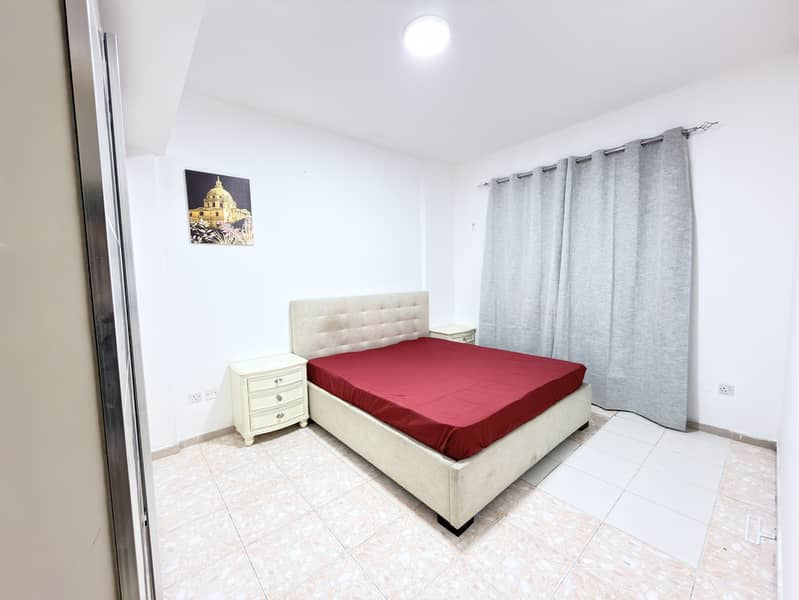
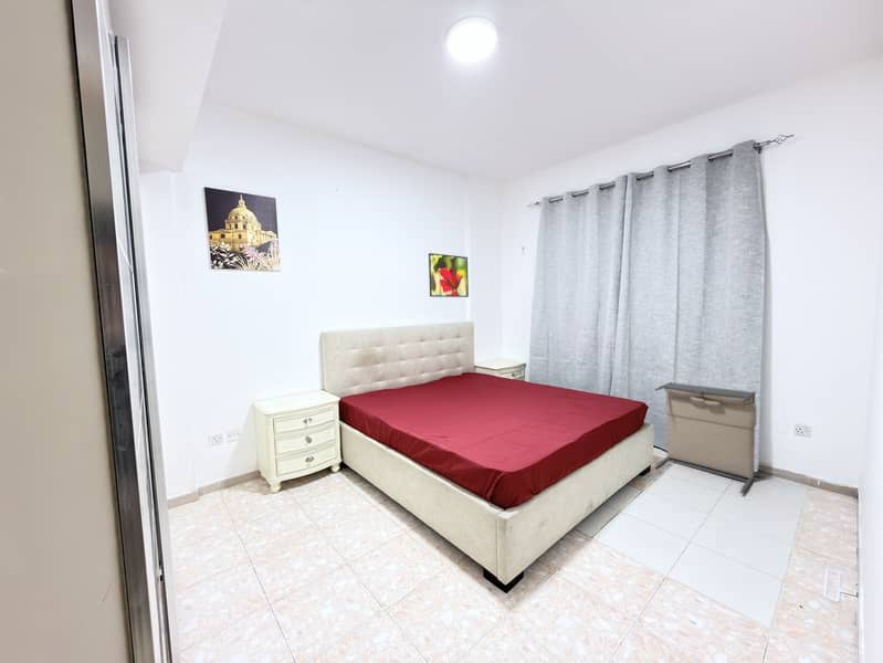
+ laundry hamper (702, 432)
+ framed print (449, 275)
